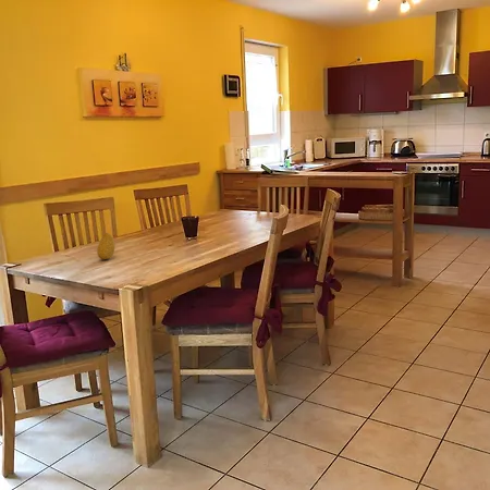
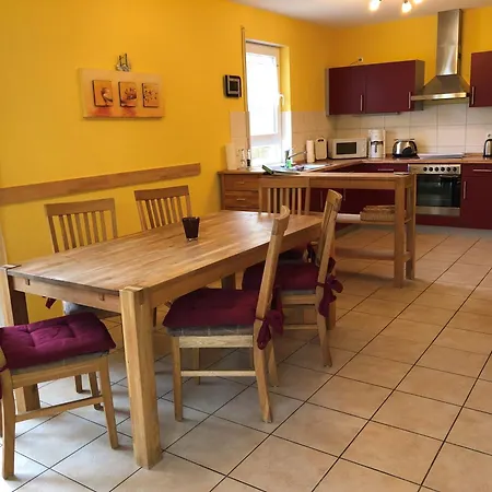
- fruit (106, 245)
